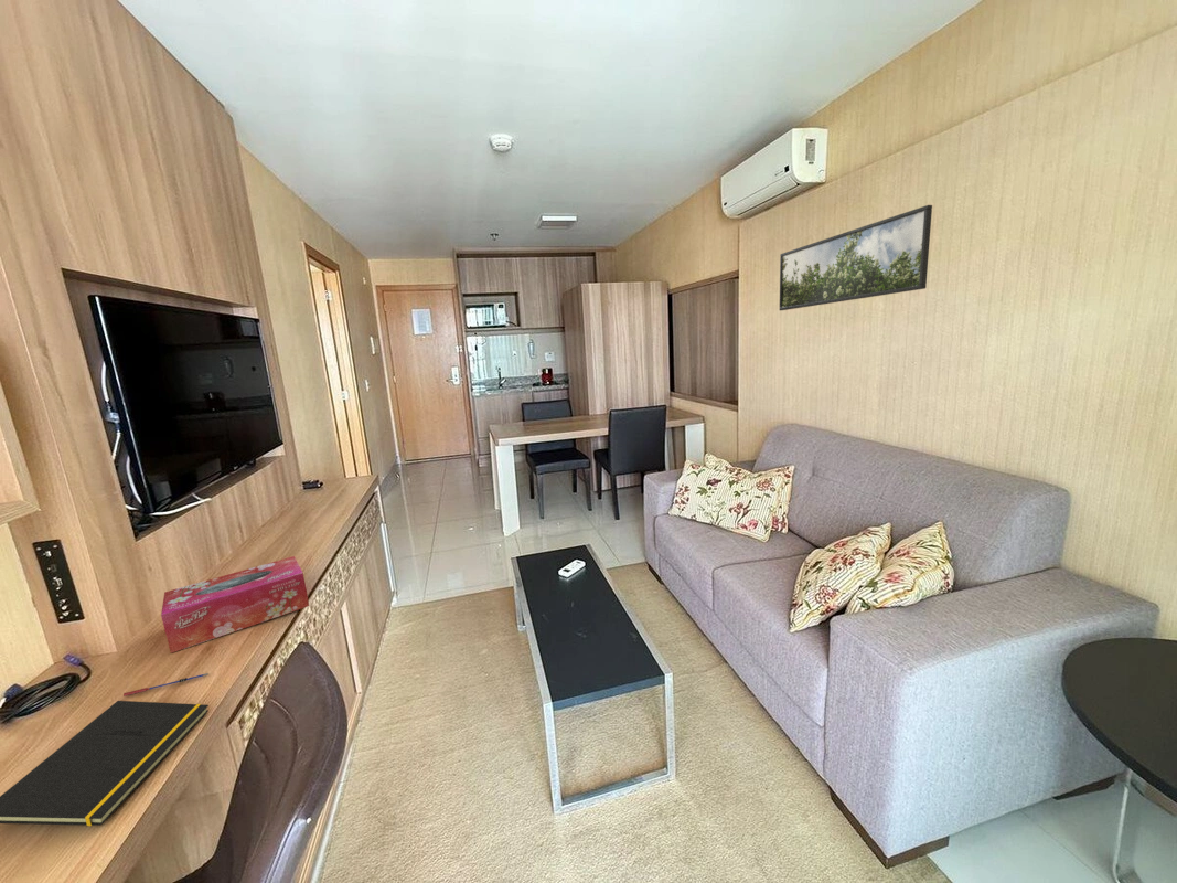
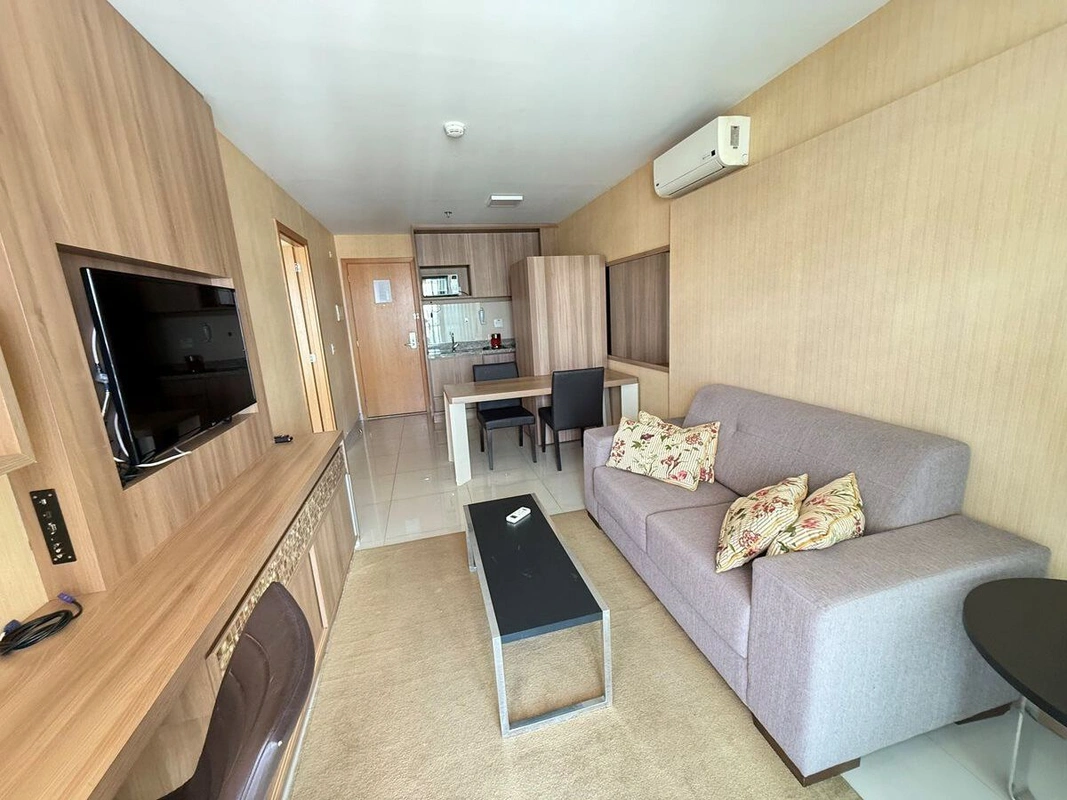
- tissue box (239, 598)
- pen (167, 683)
- notepad (110, 755)
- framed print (841, 268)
